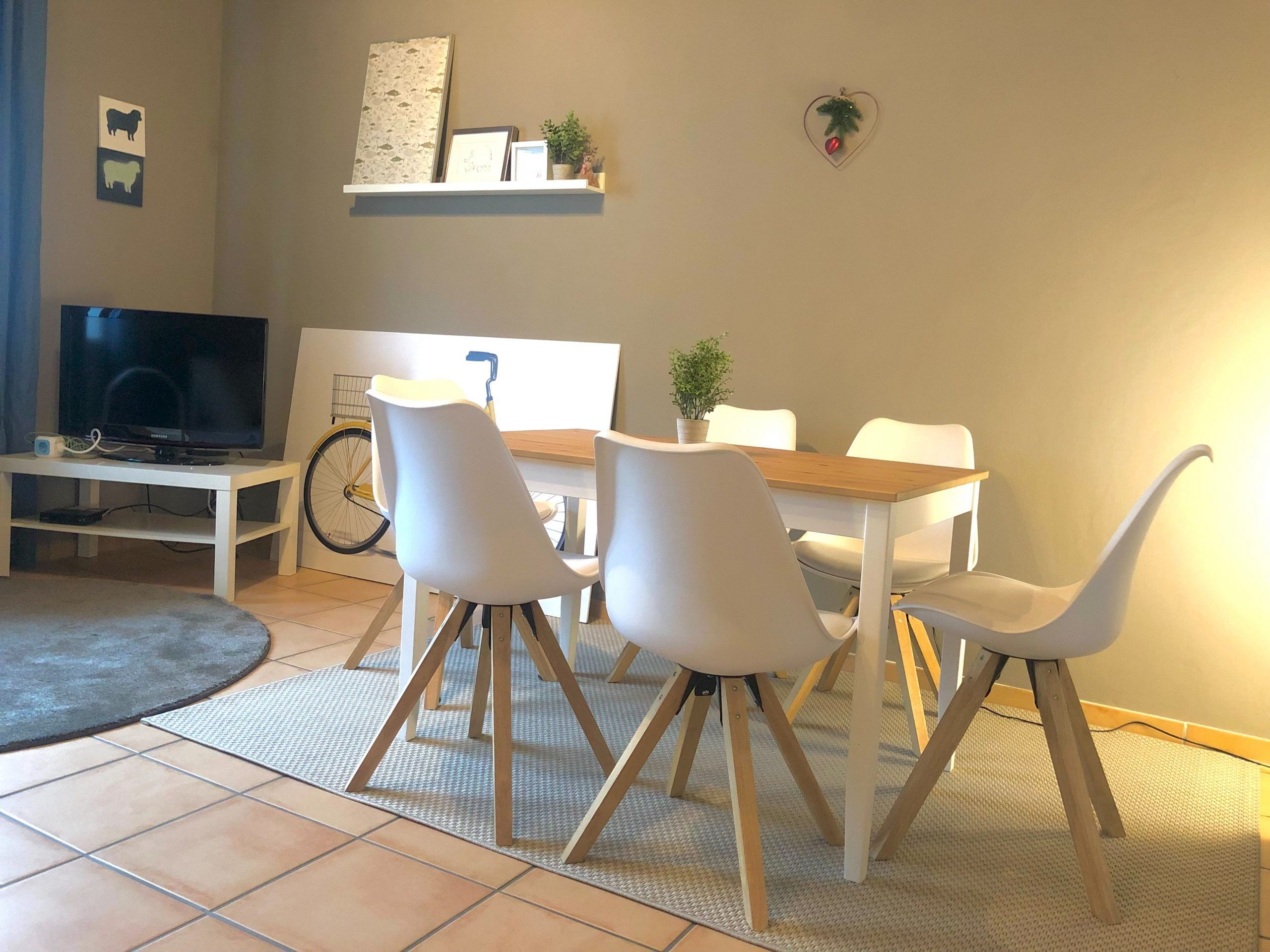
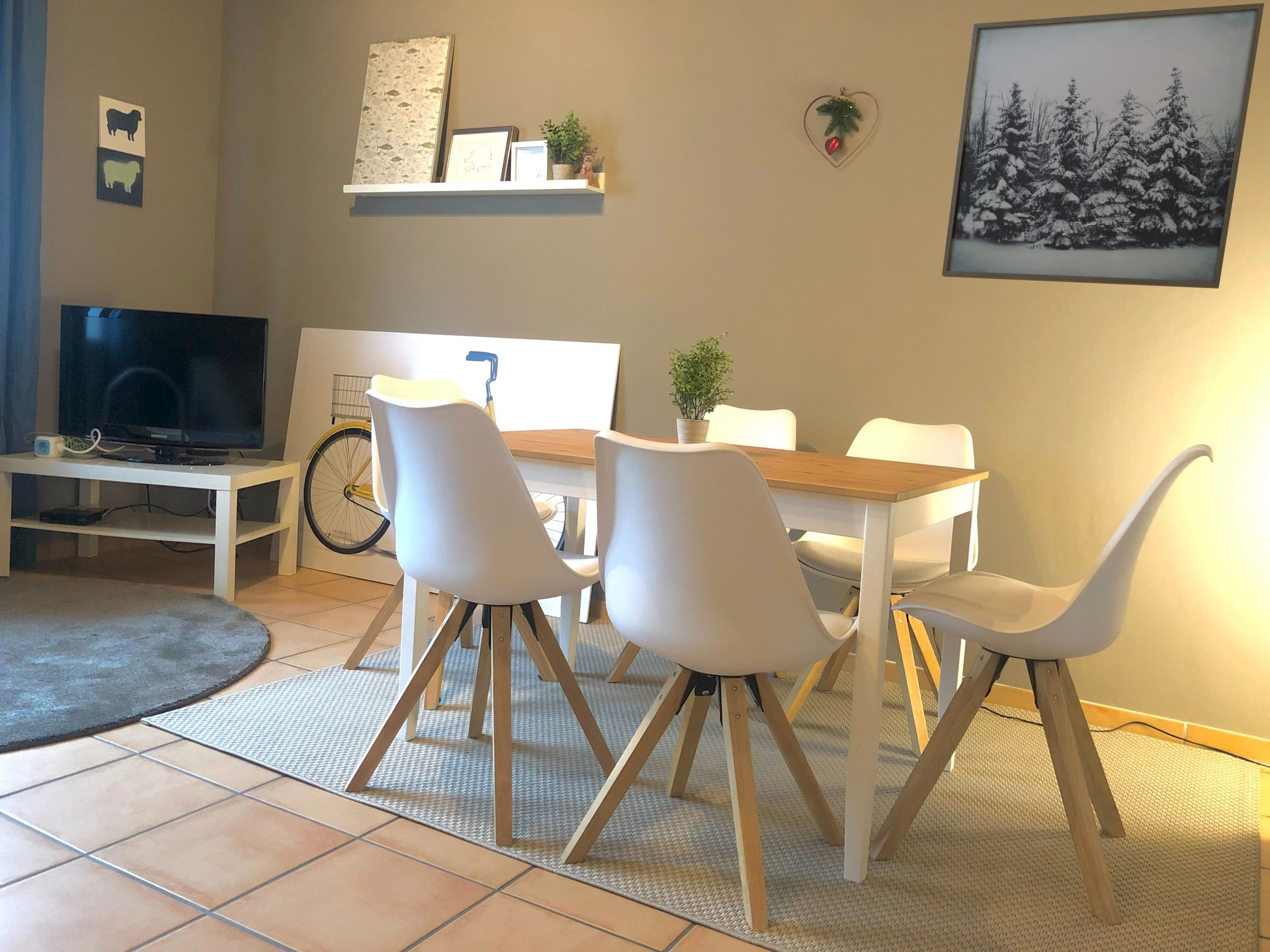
+ wall art (1091, 151)
